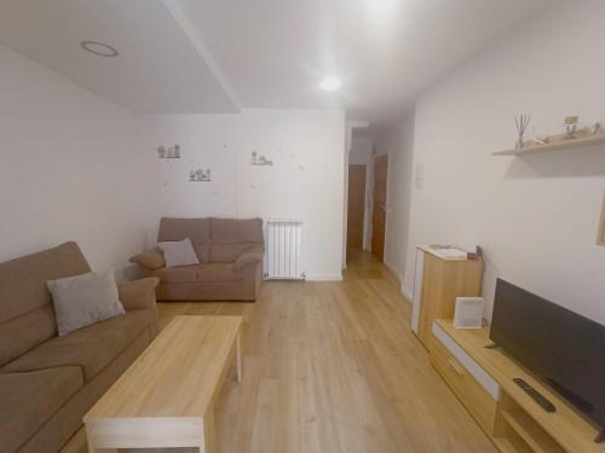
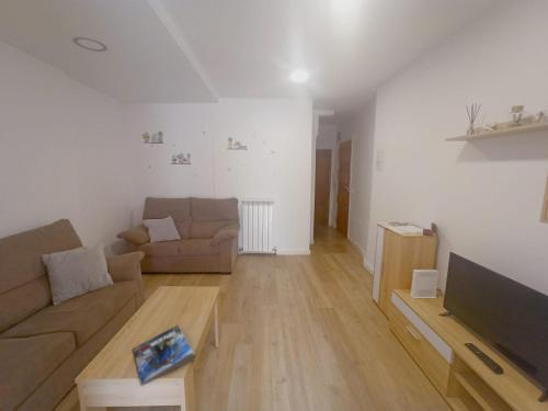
+ magazine (163, 350)
